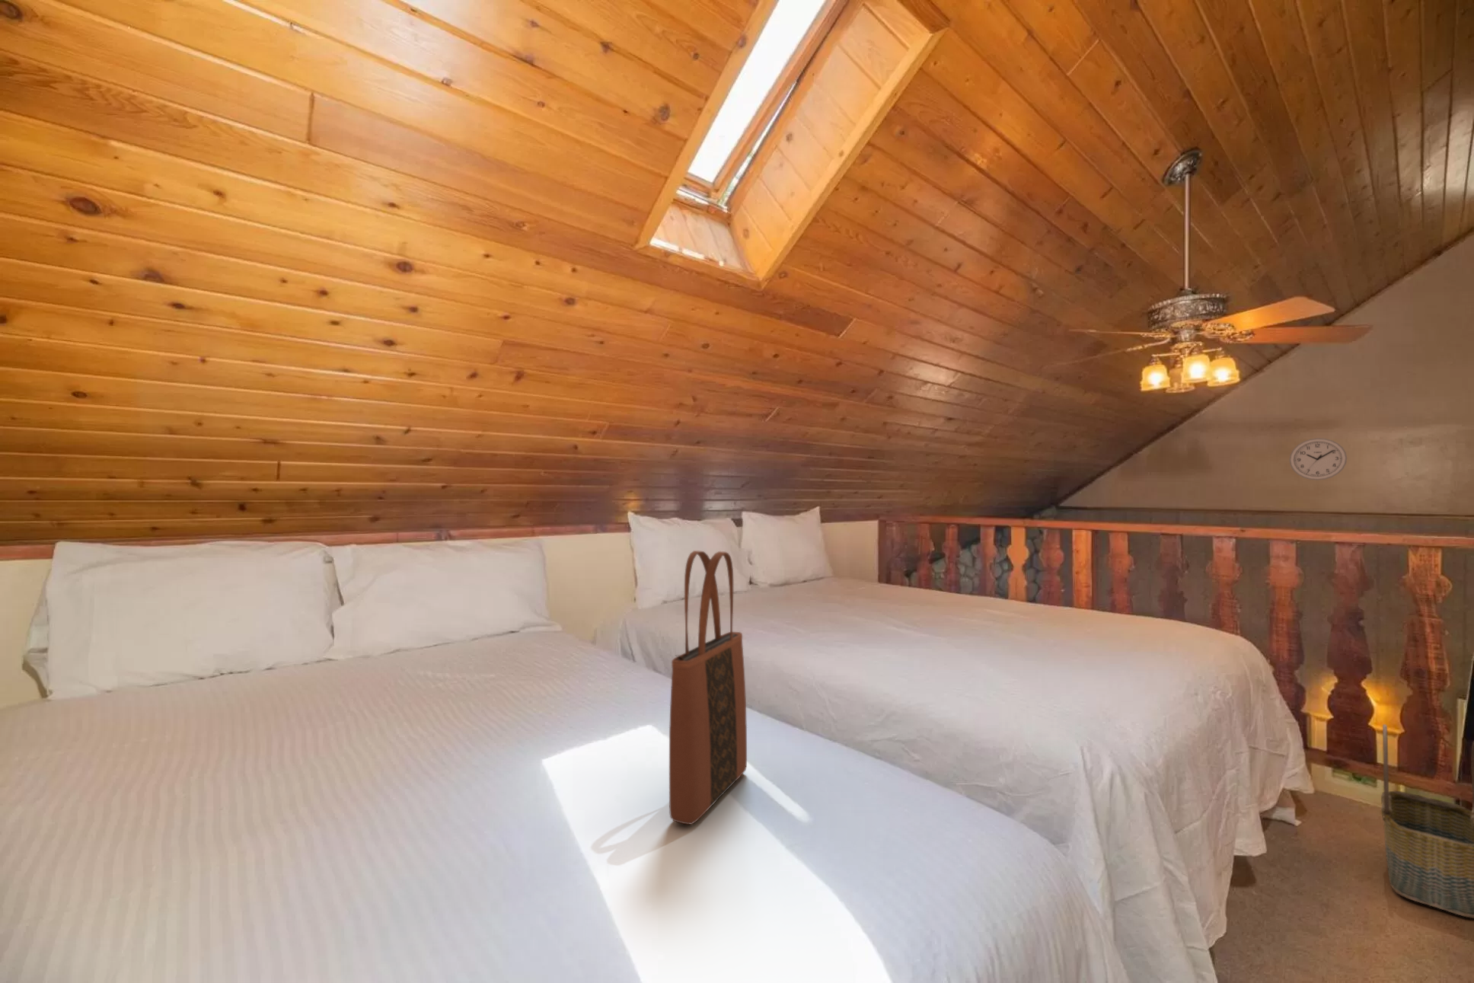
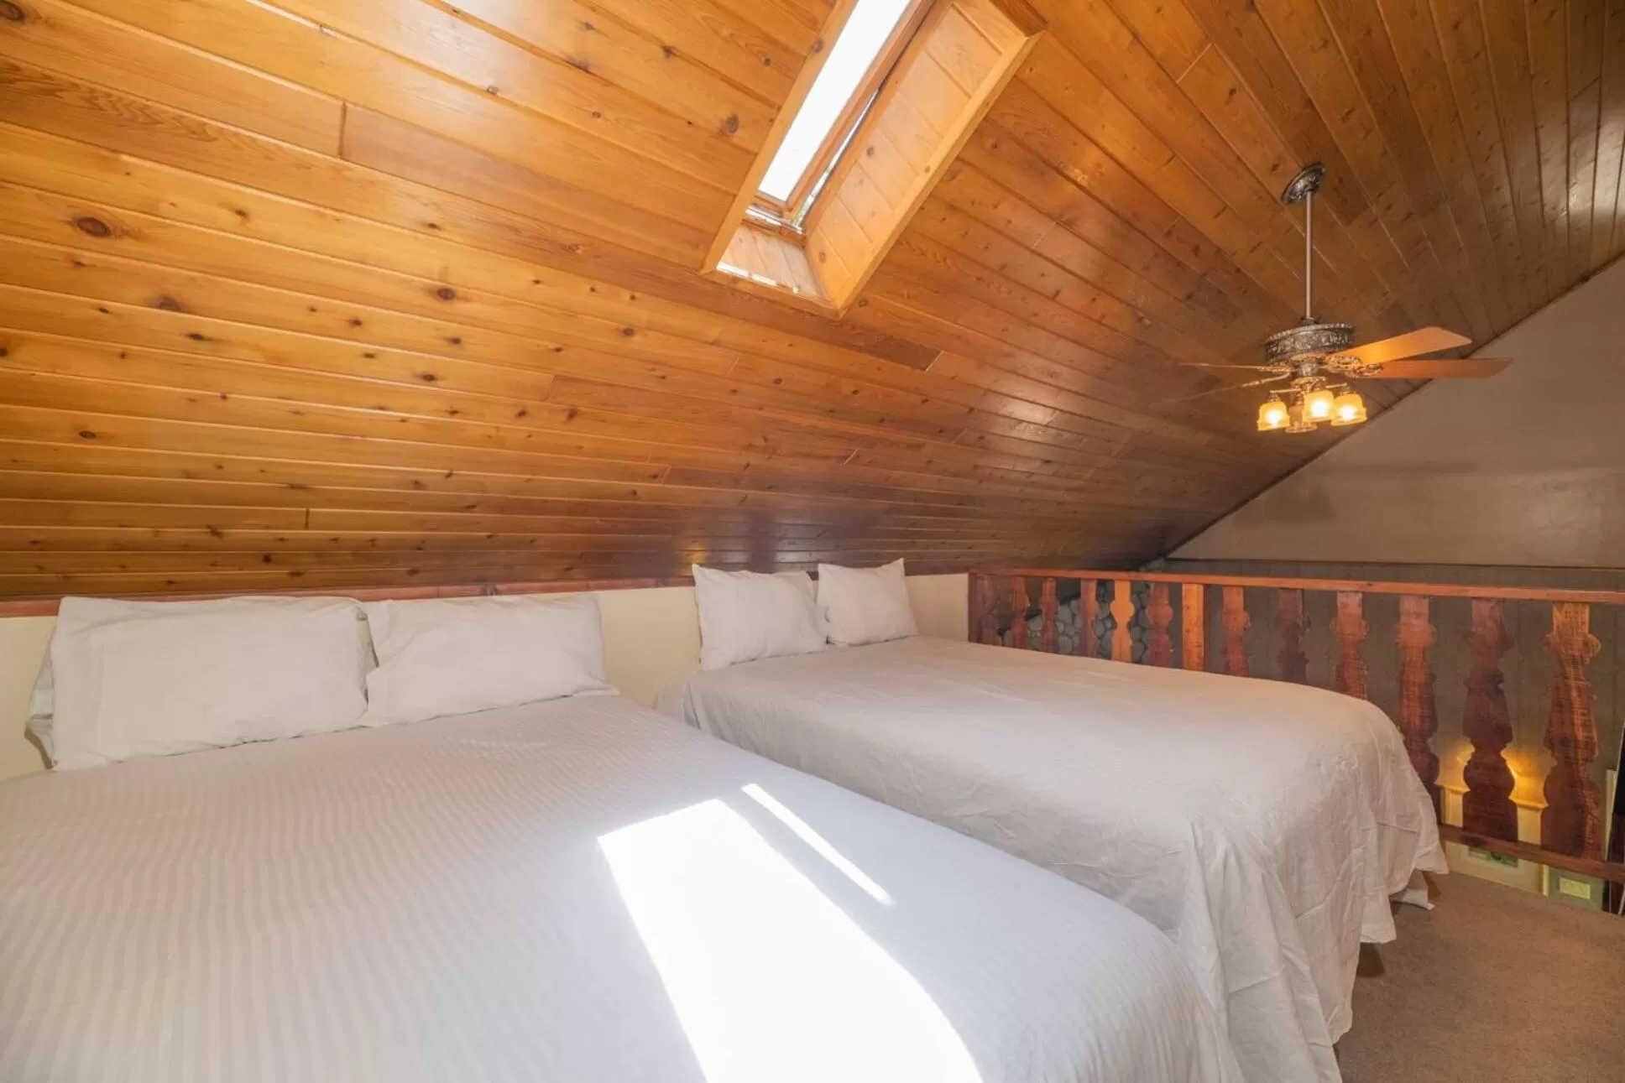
- basket (1430, 809)
- wall clock (1317, 460)
- tote bag (711, 674)
